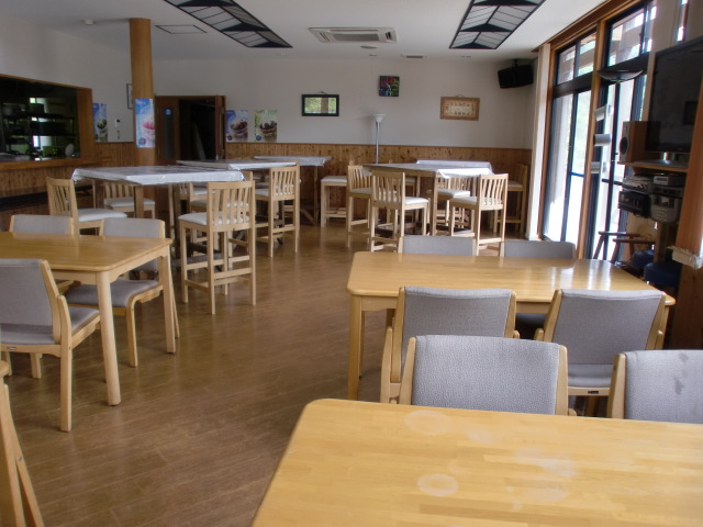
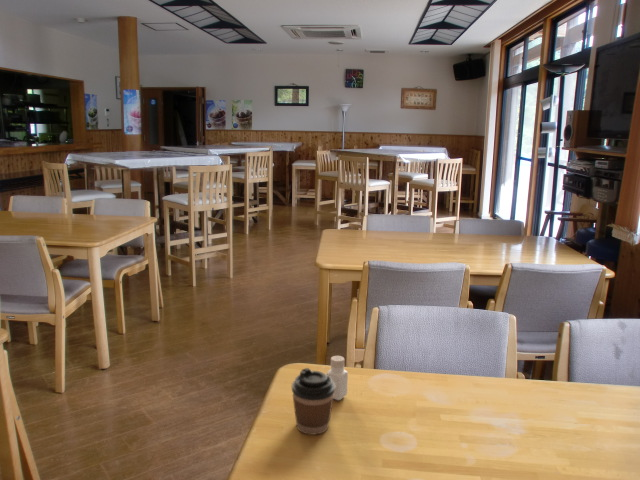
+ coffee cup (313, 399)
+ pepper shaker (337, 377)
